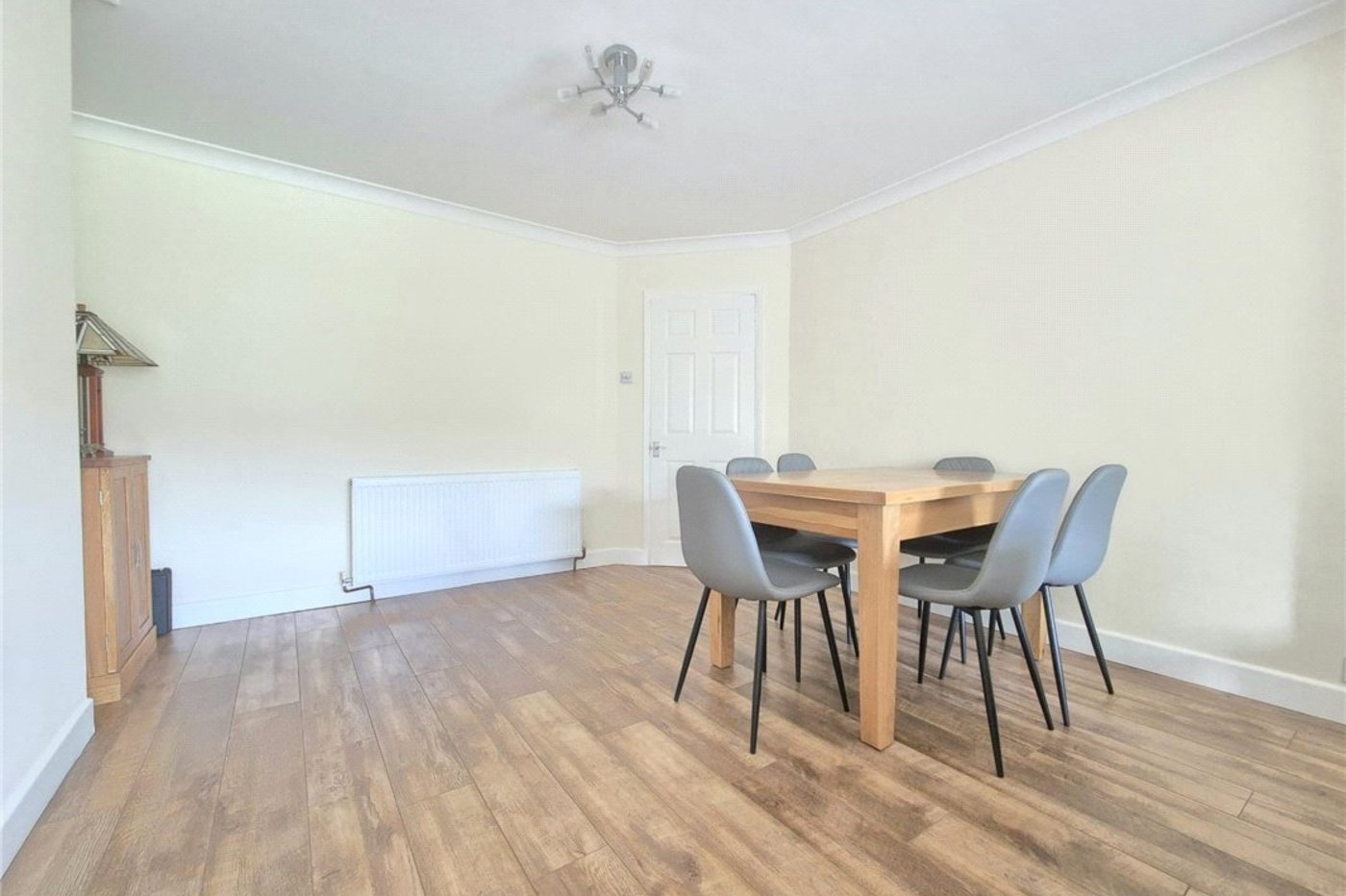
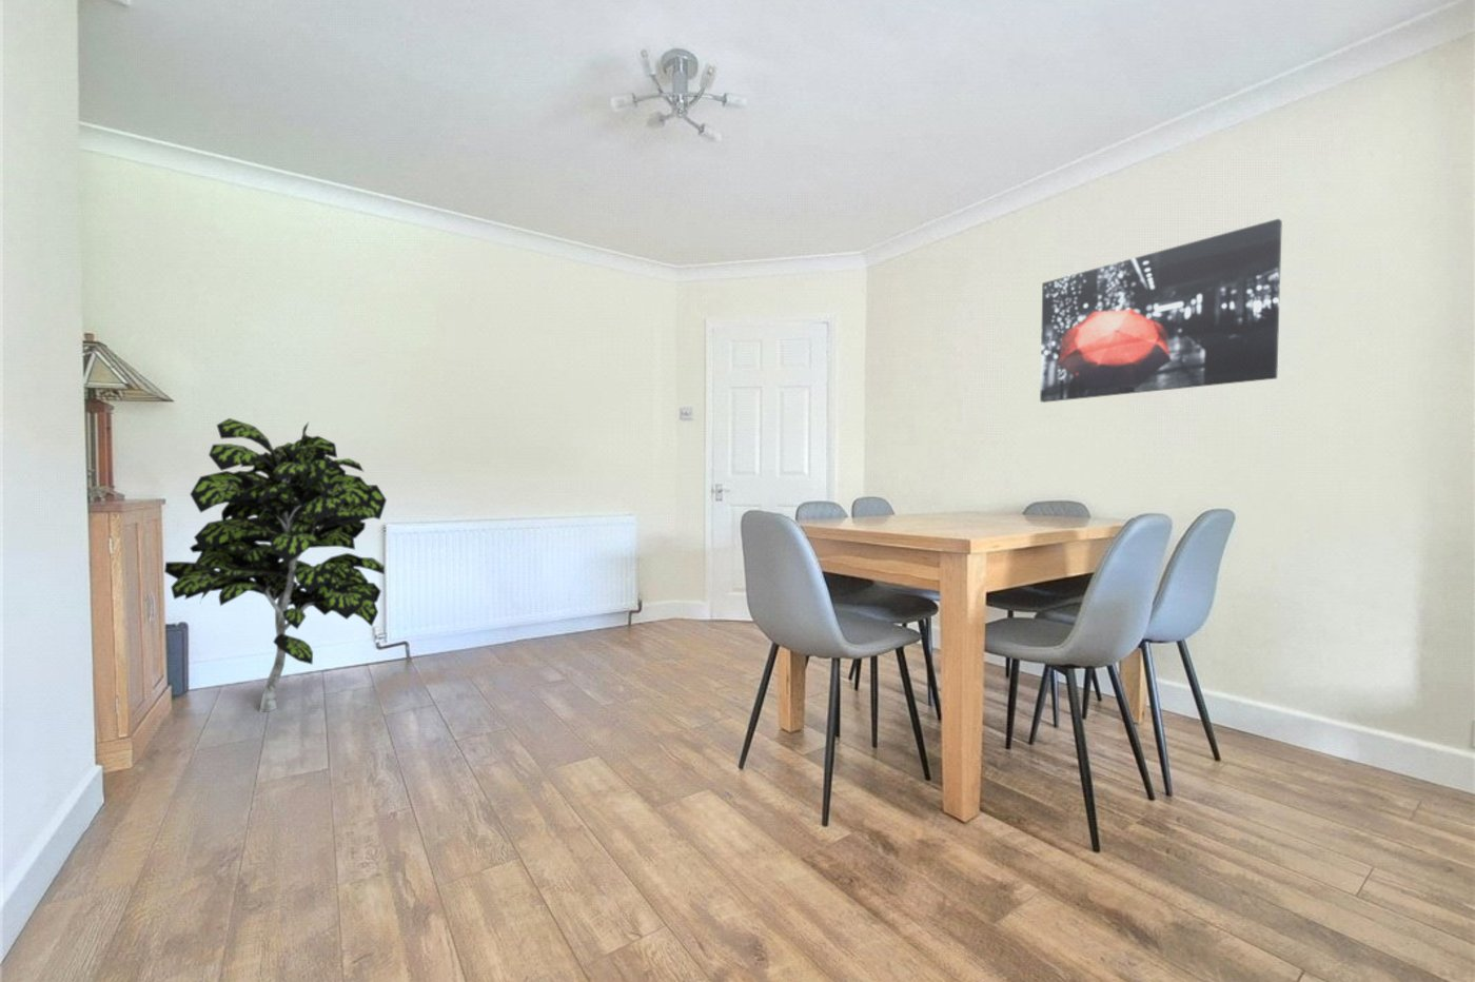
+ indoor plant (286, 562)
+ wall art (1143, 323)
